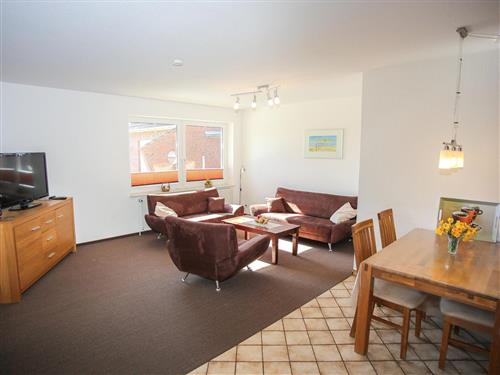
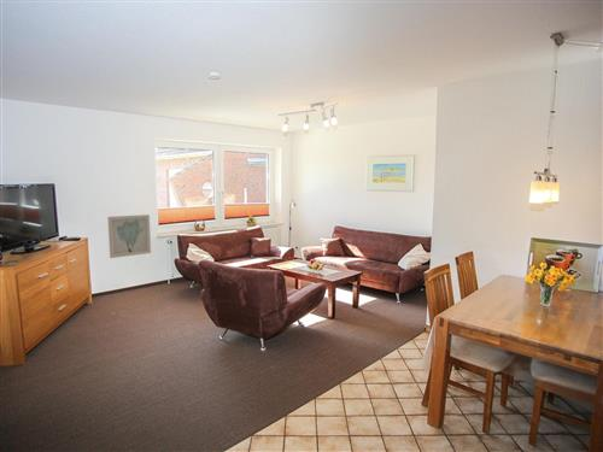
+ wall art (130, 235)
